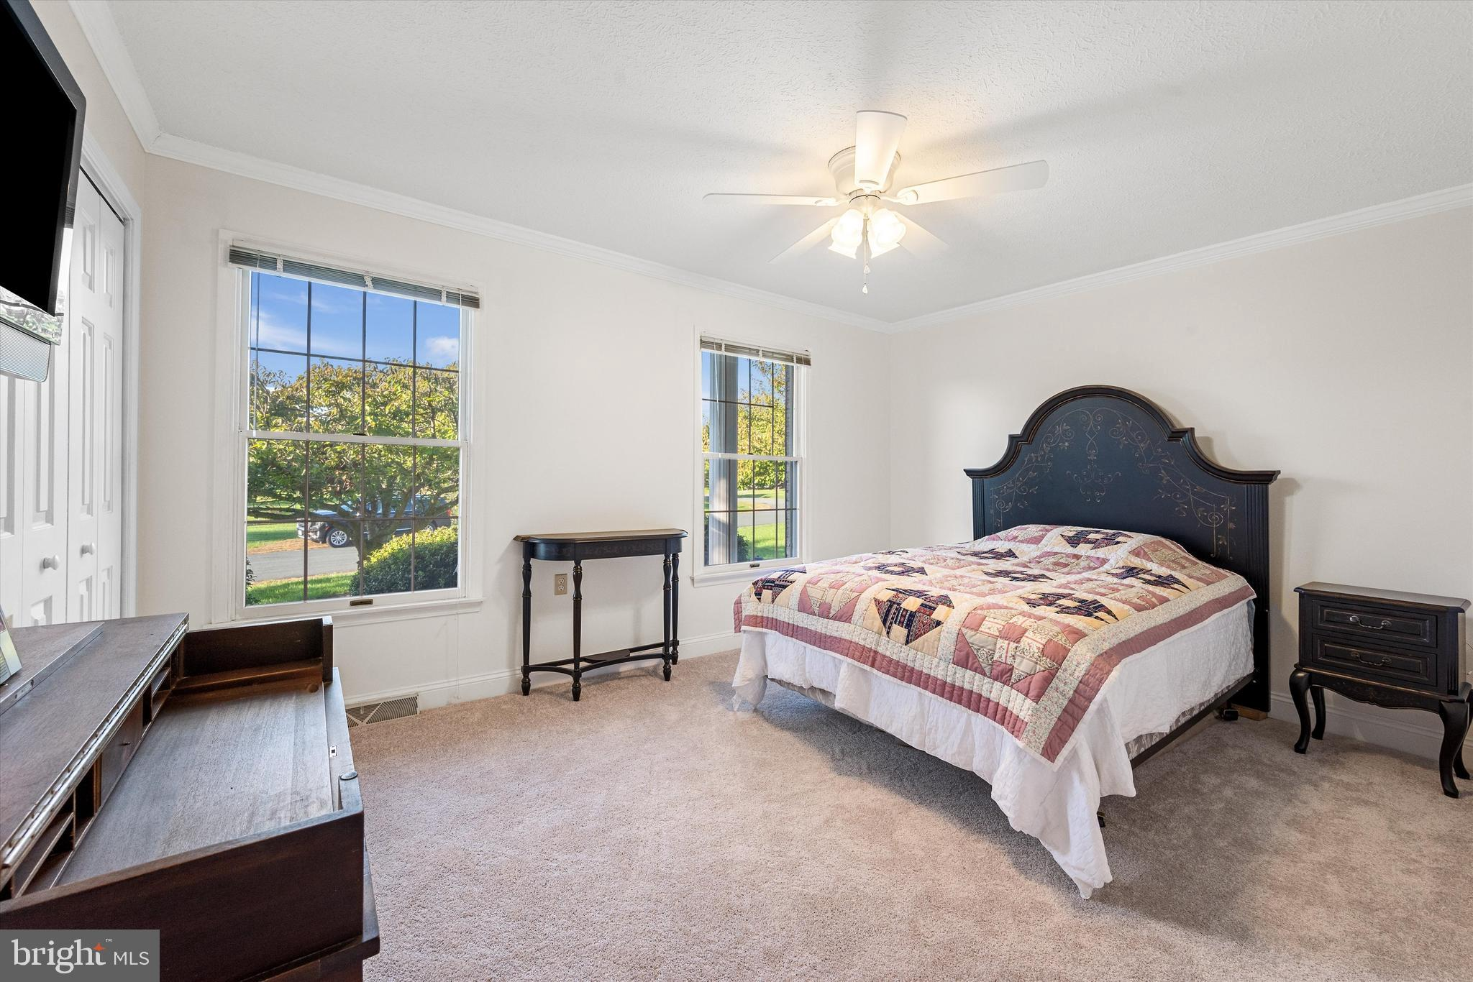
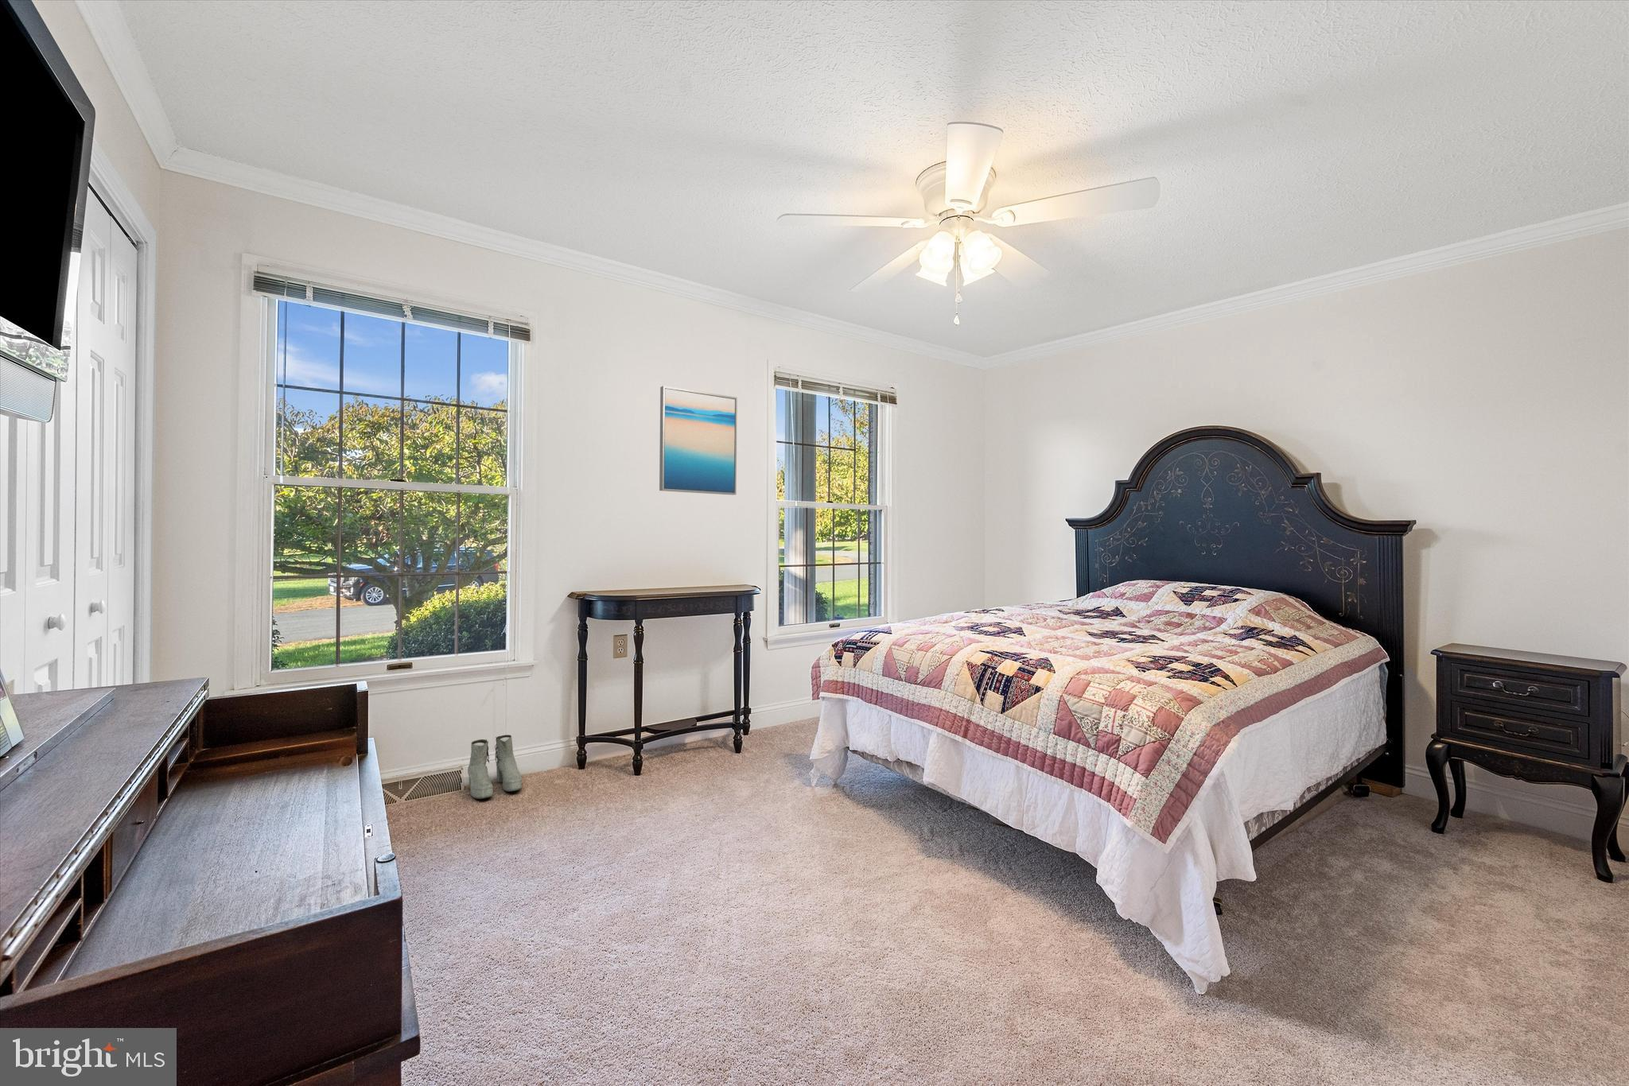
+ boots (497, 765)
+ wall art (699, 442)
